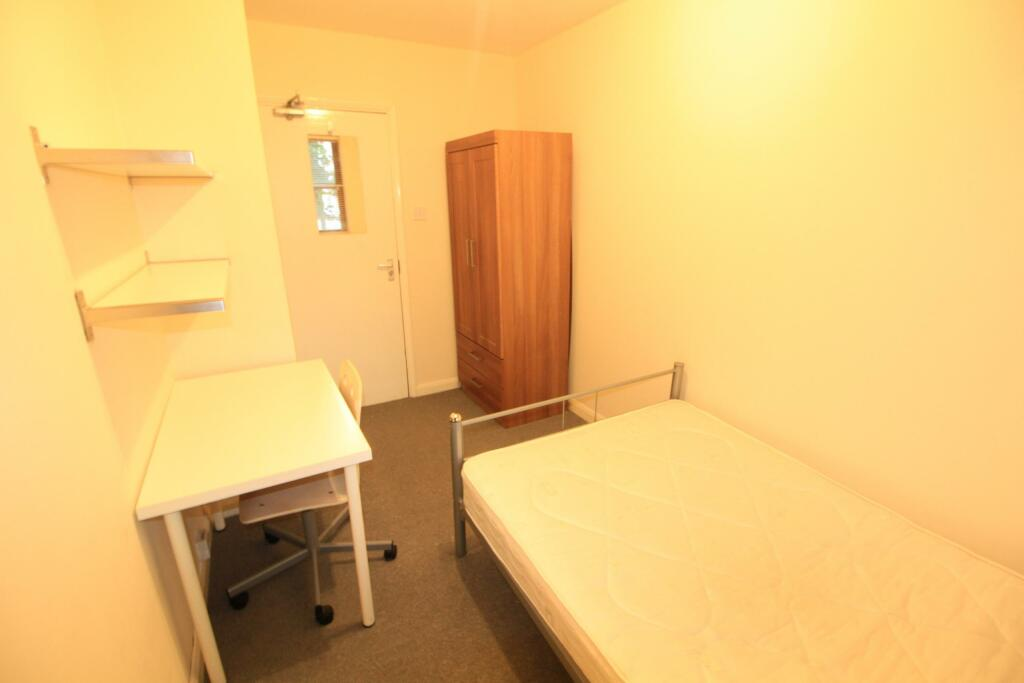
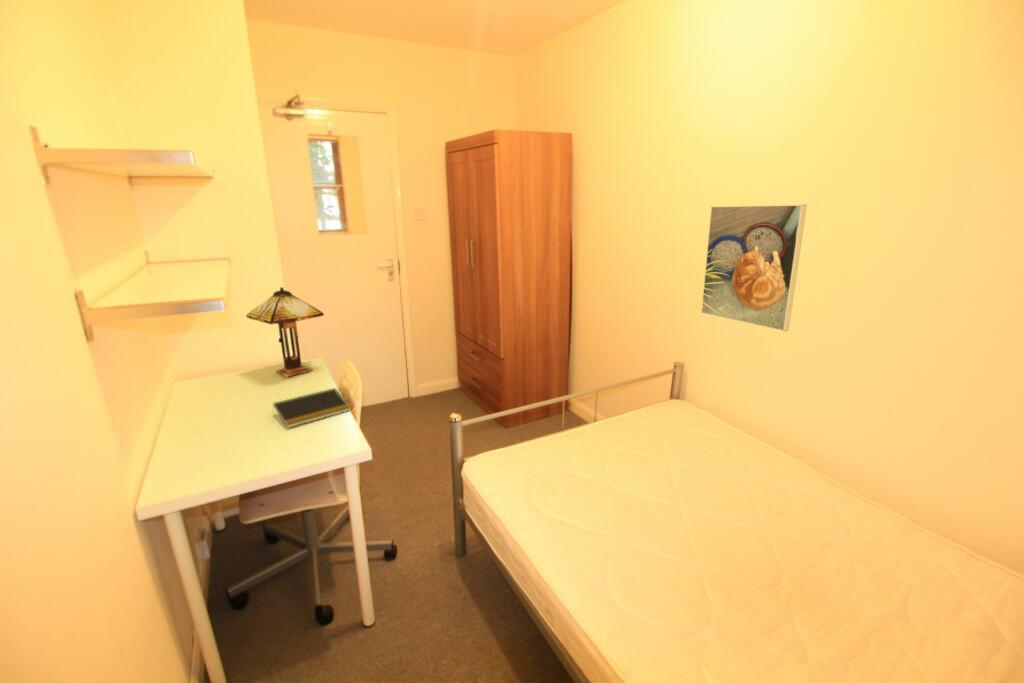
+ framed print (747, 265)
+ notepad (312, 406)
+ table lamp (286, 330)
